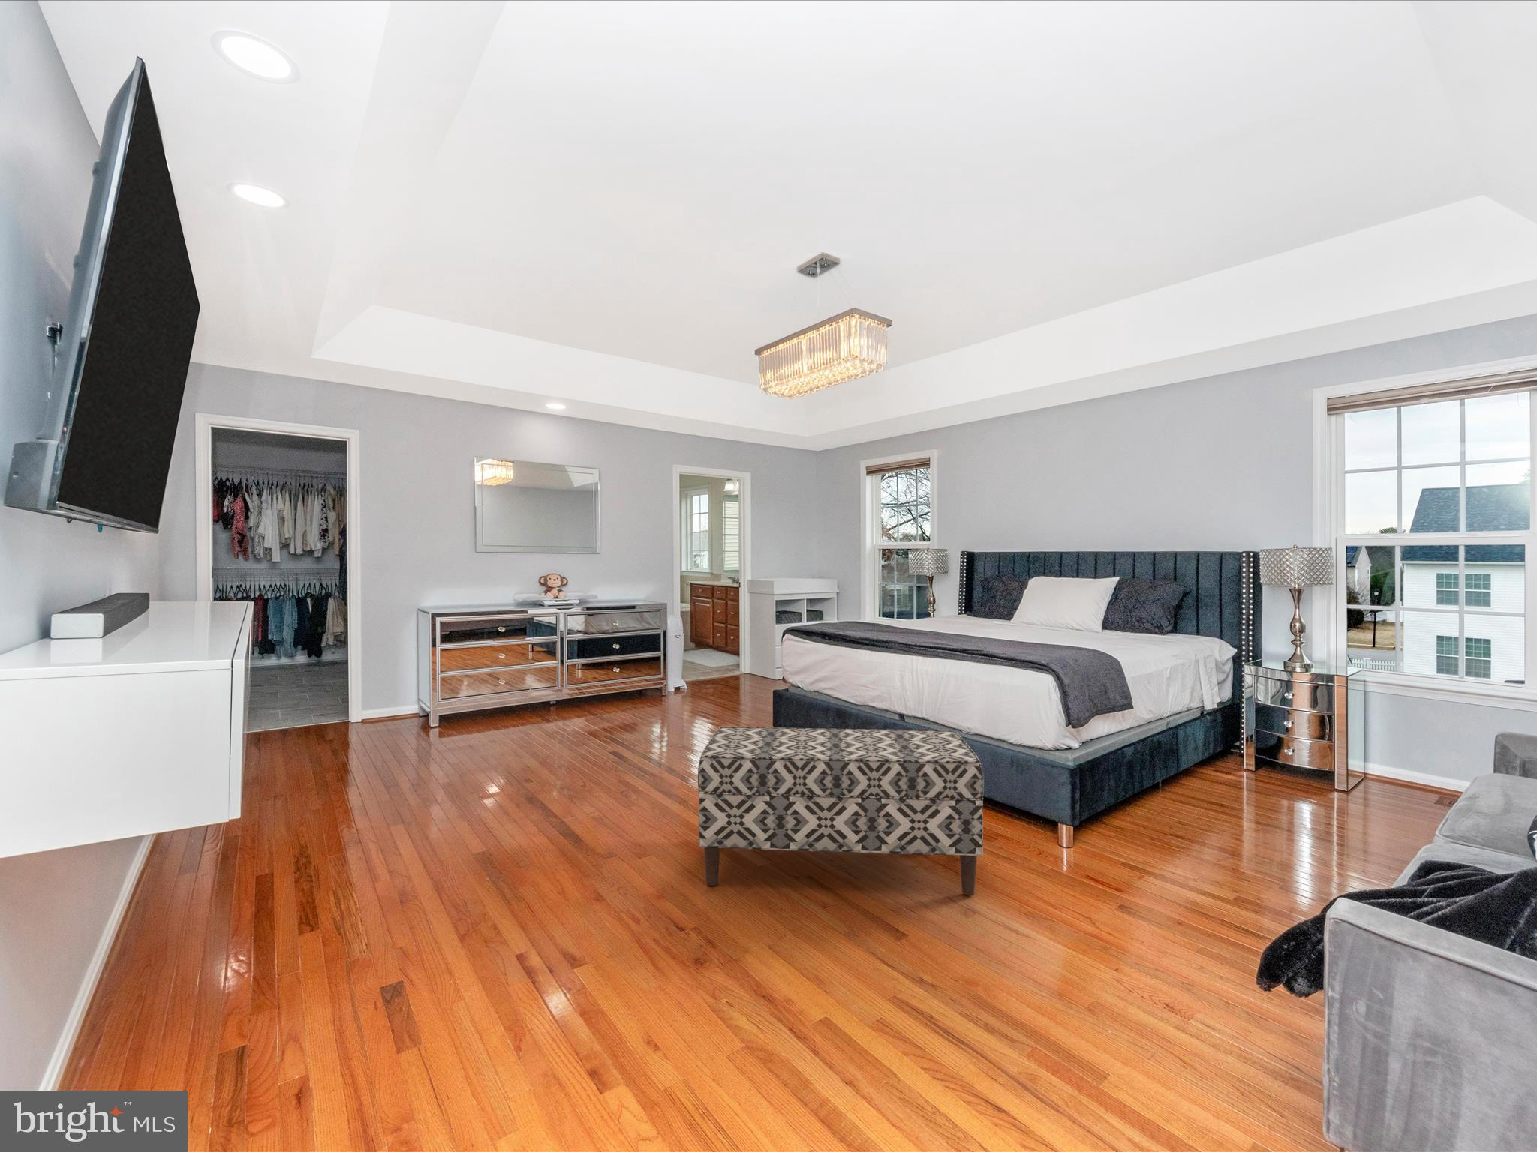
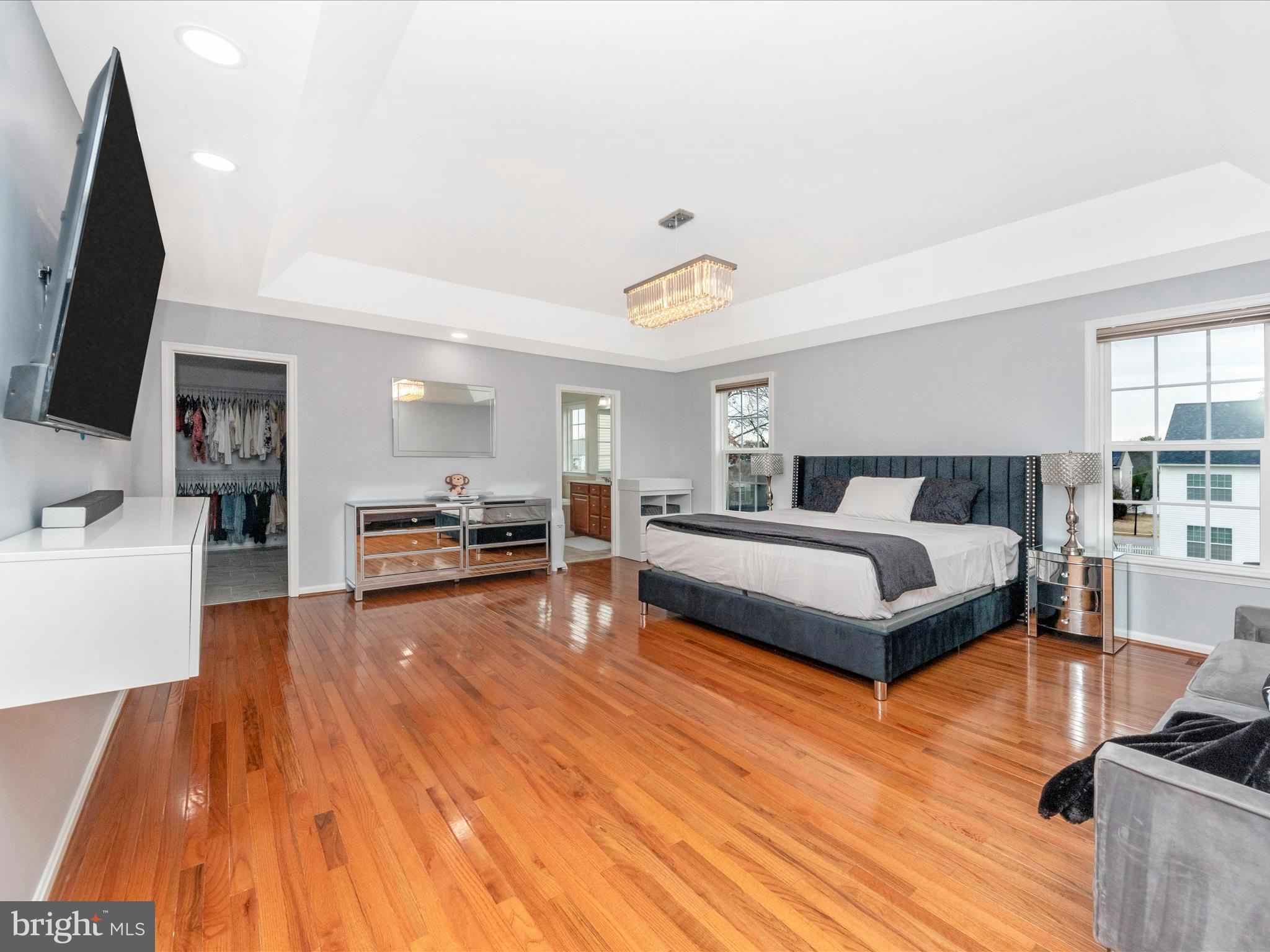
- bench (836, 803)
